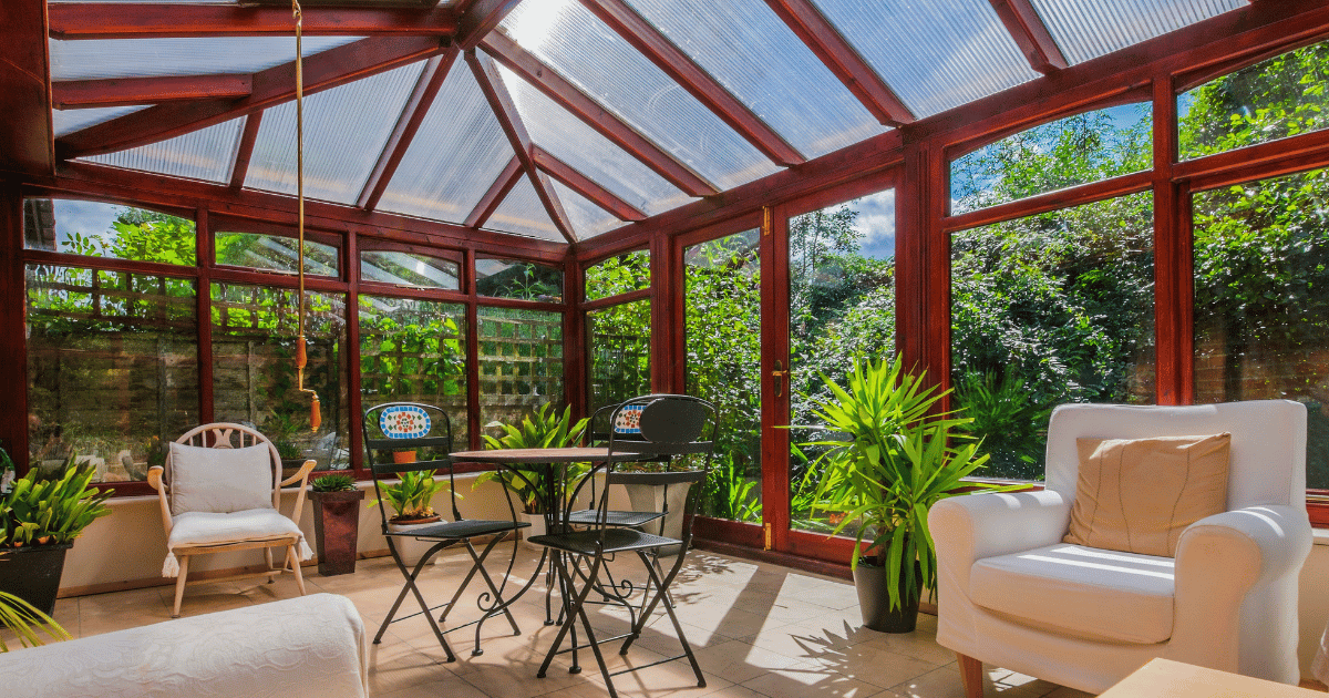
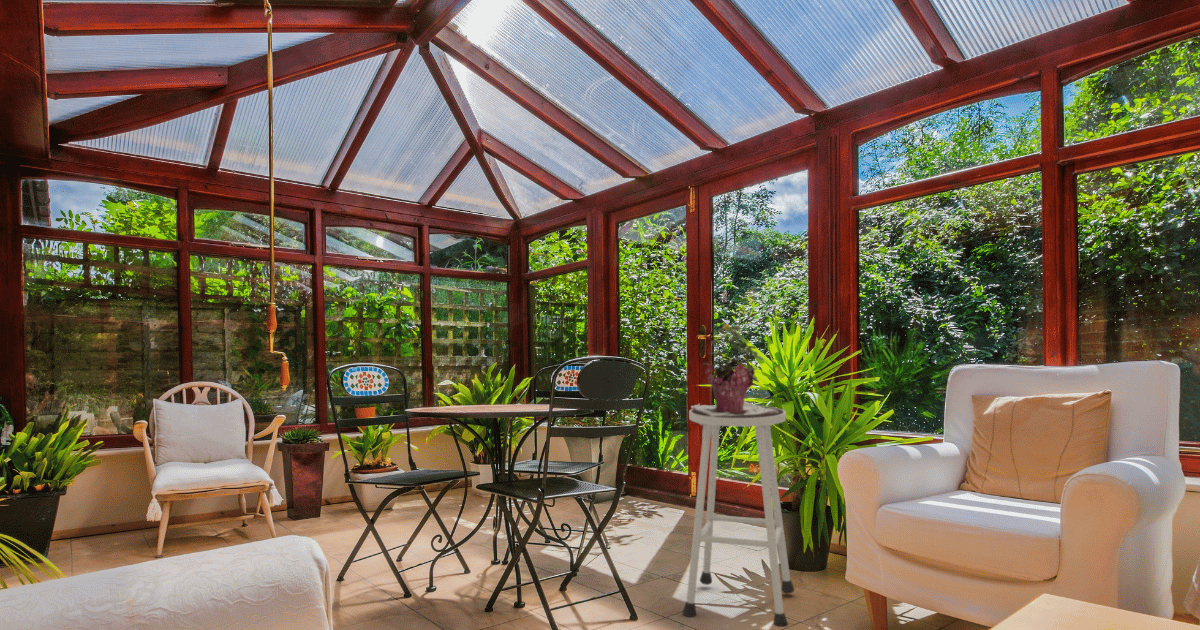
+ stool (738, 517)
+ potted flower (732, 365)
